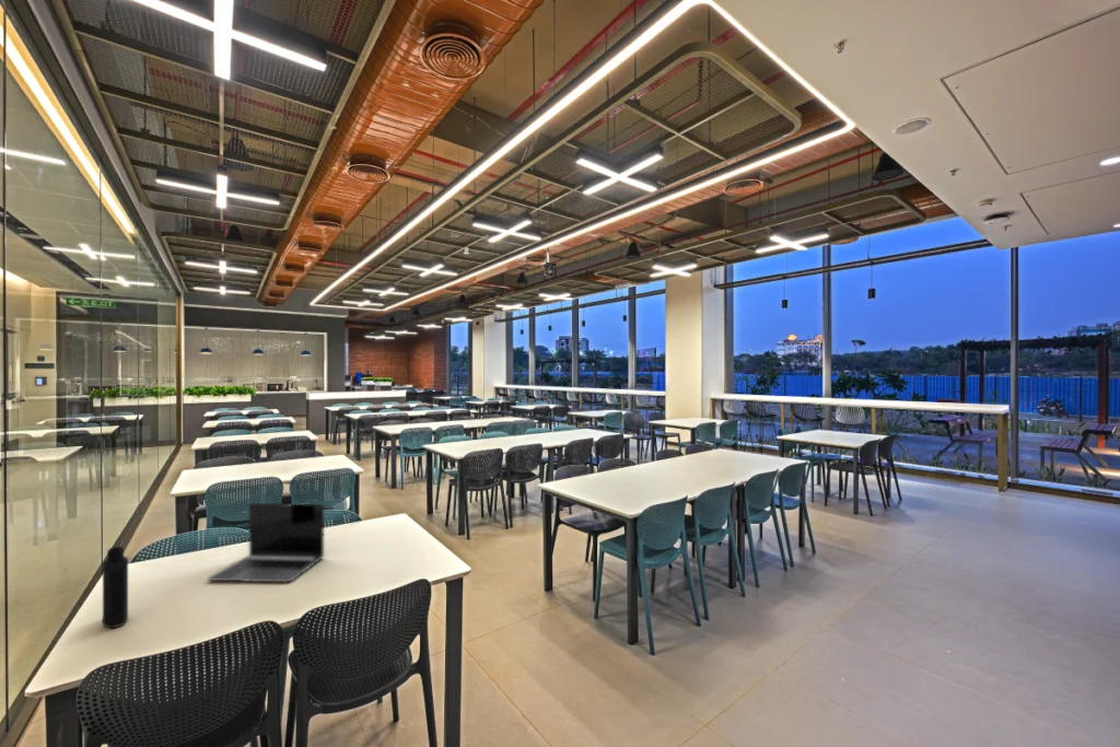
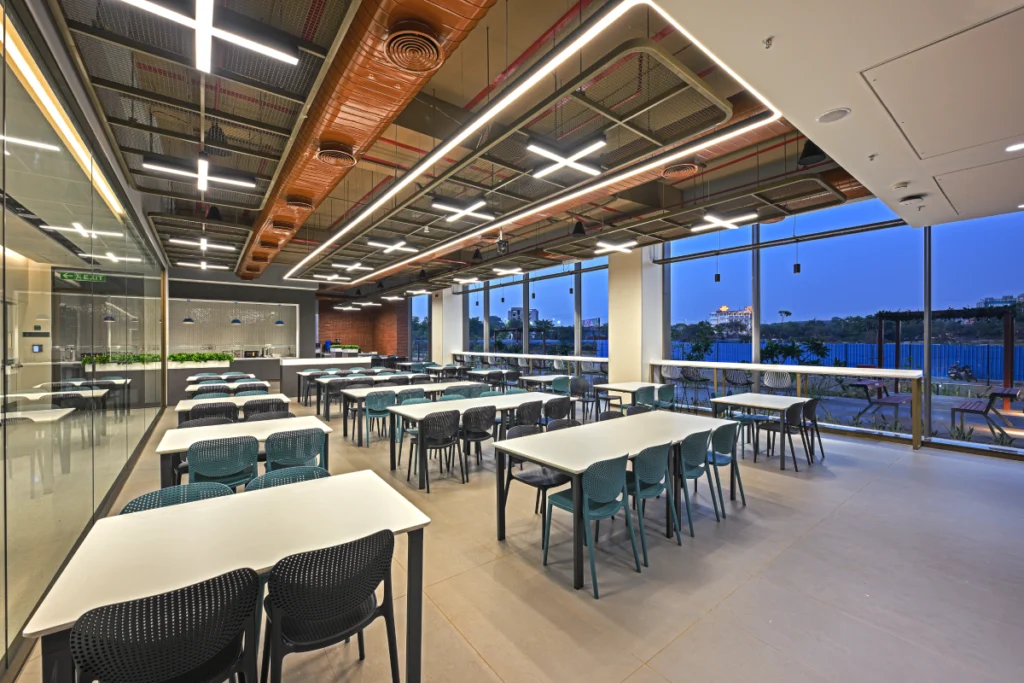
- bottle (115, 584)
- laptop (268, 540)
